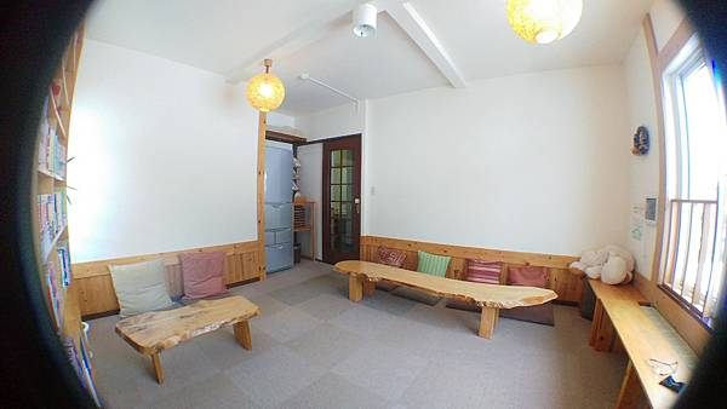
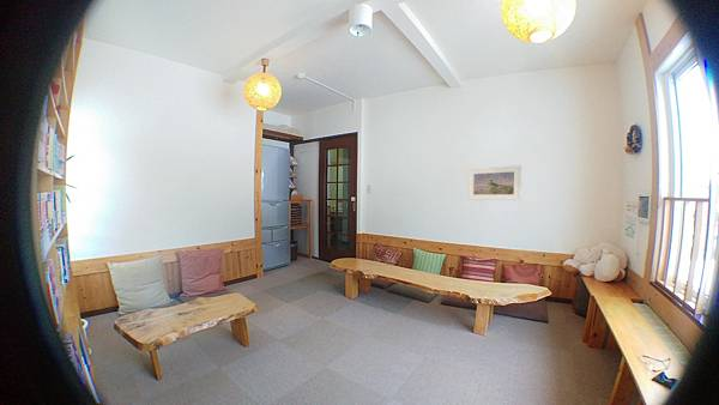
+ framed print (493, 183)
